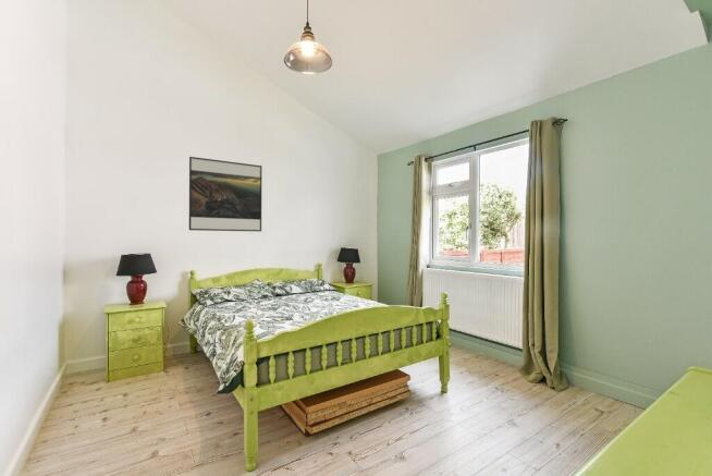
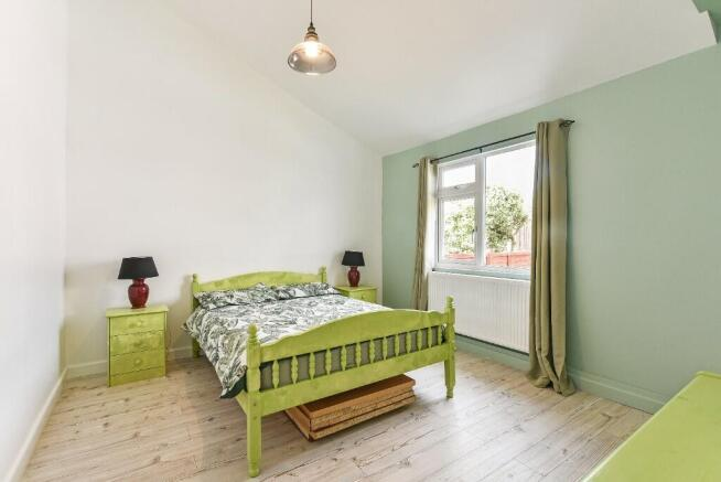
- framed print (226, 196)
